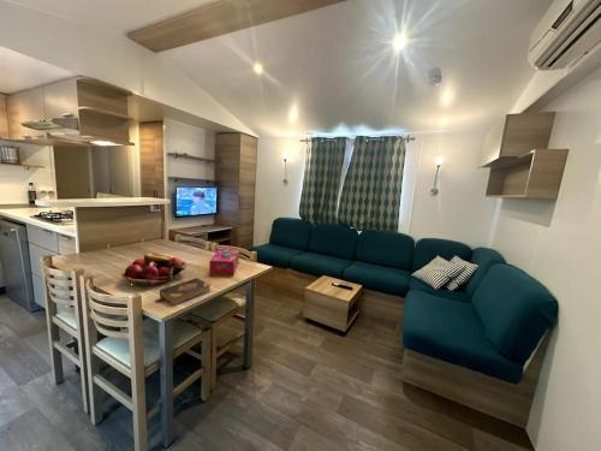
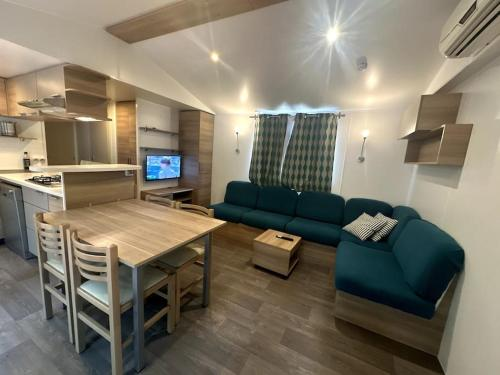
- fruit basket (155, 267)
- tissue box (225, 261)
- book (183, 291)
